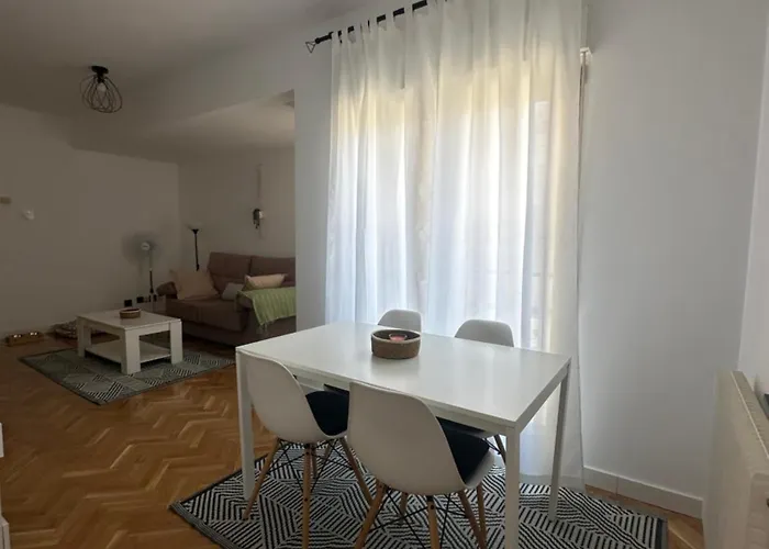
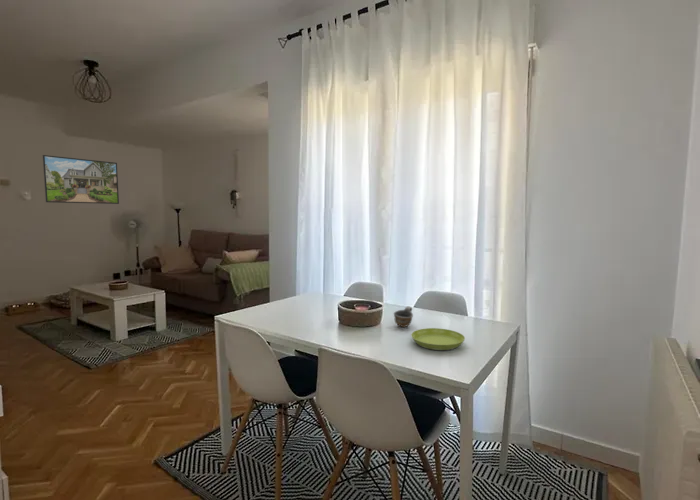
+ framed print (83, 181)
+ saucer (437, 339)
+ cup (404, 317)
